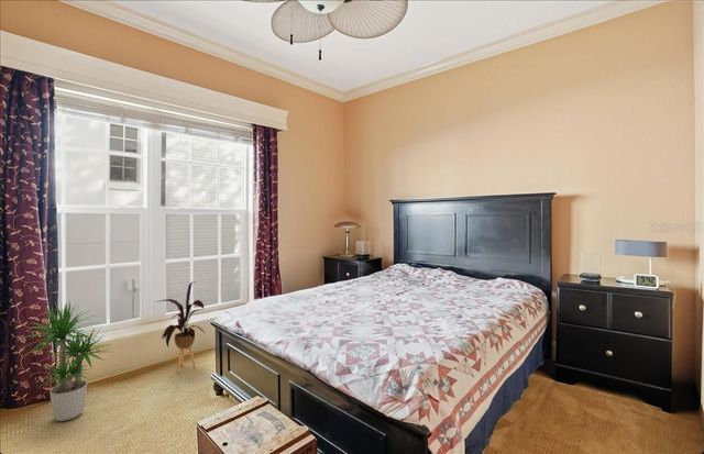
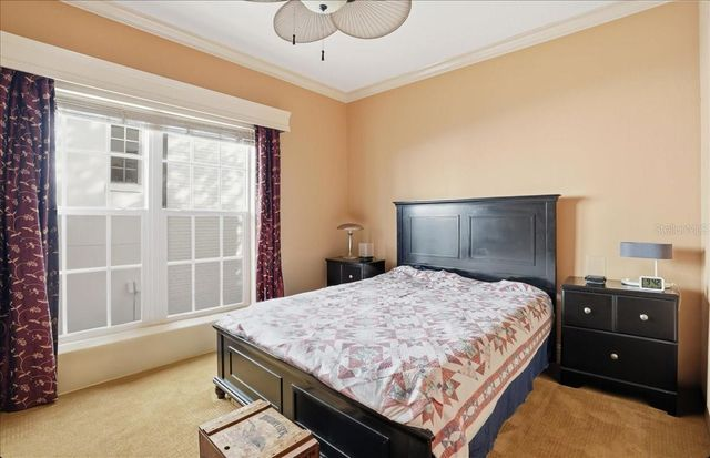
- house plant (180, 325)
- potted plant (68, 357)
